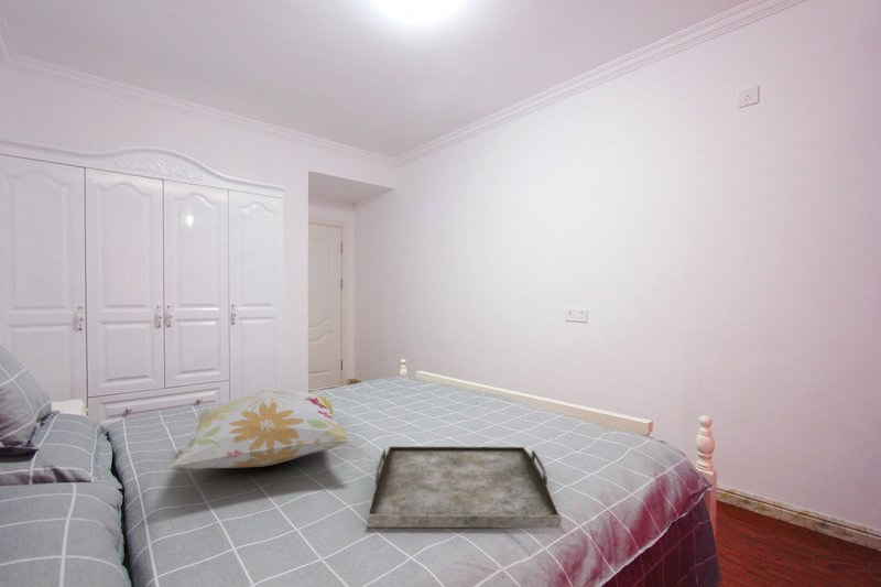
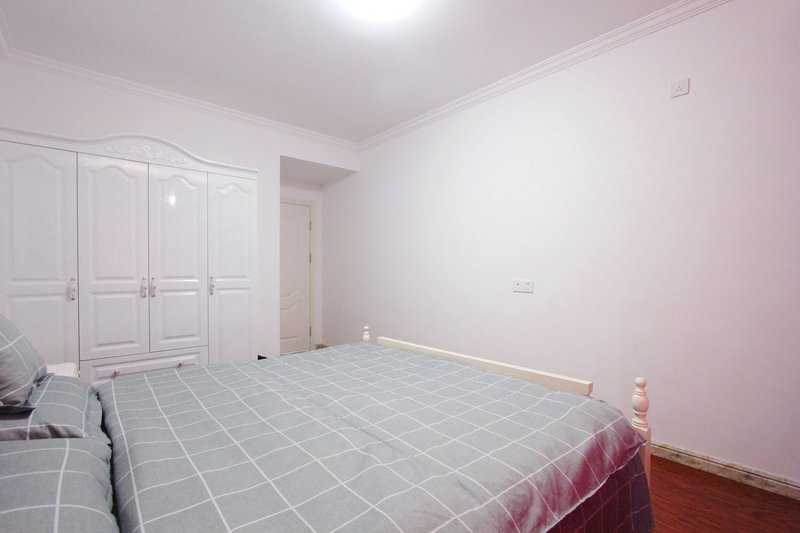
- serving tray (459, 470)
- decorative pillow (269, 425)
